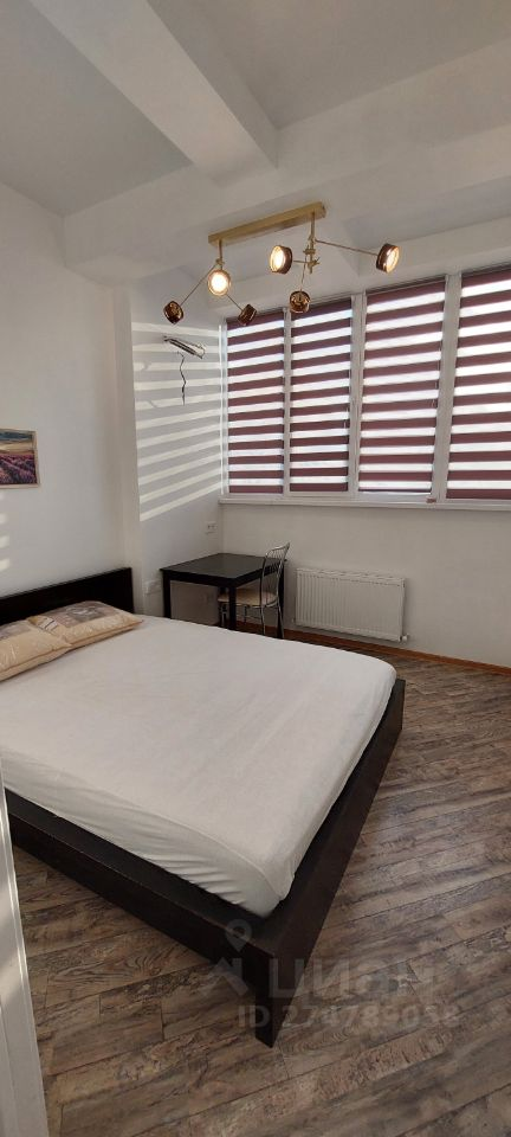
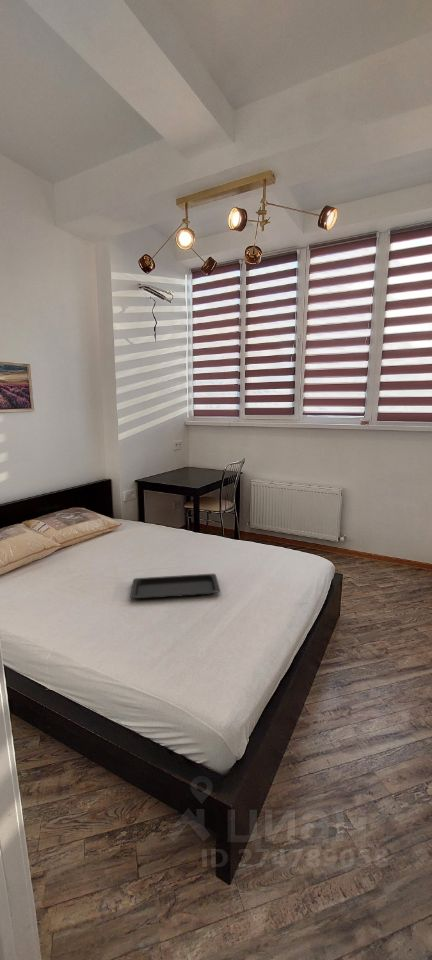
+ serving tray (175, 586)
